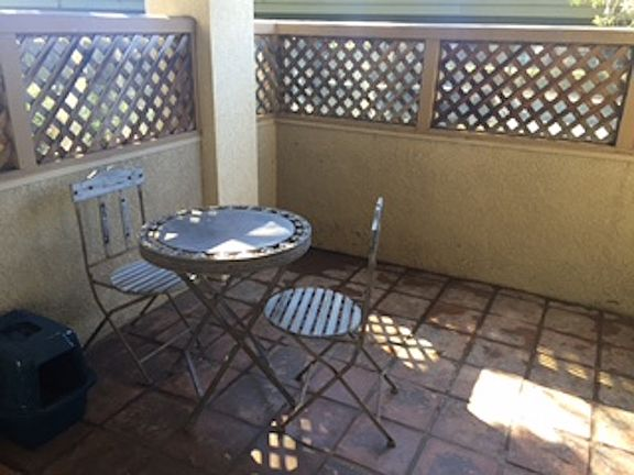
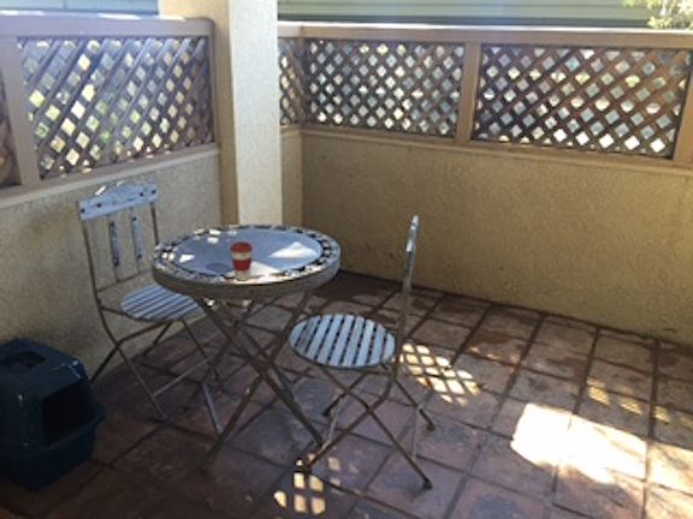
+ coffee cup (242, 261)
